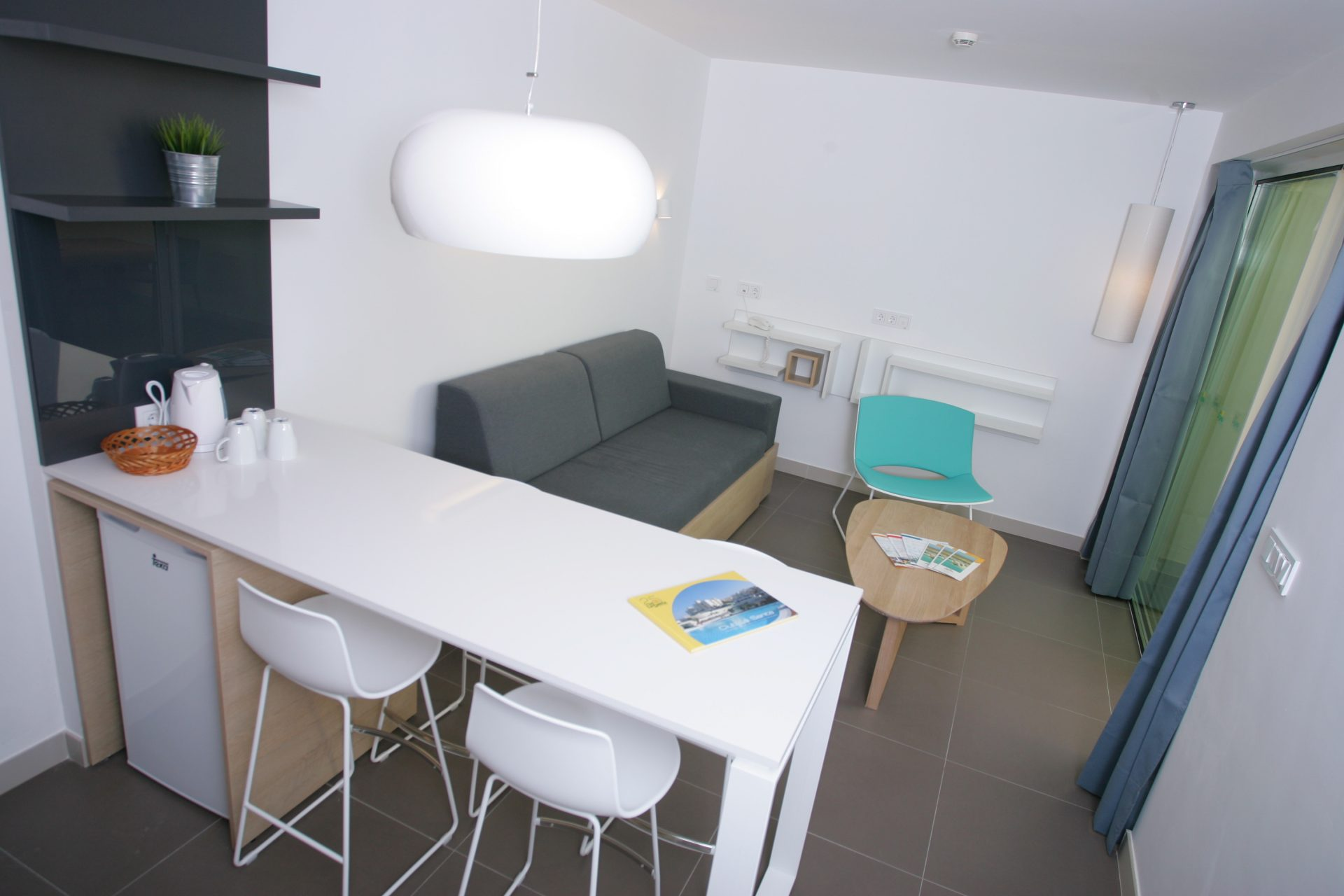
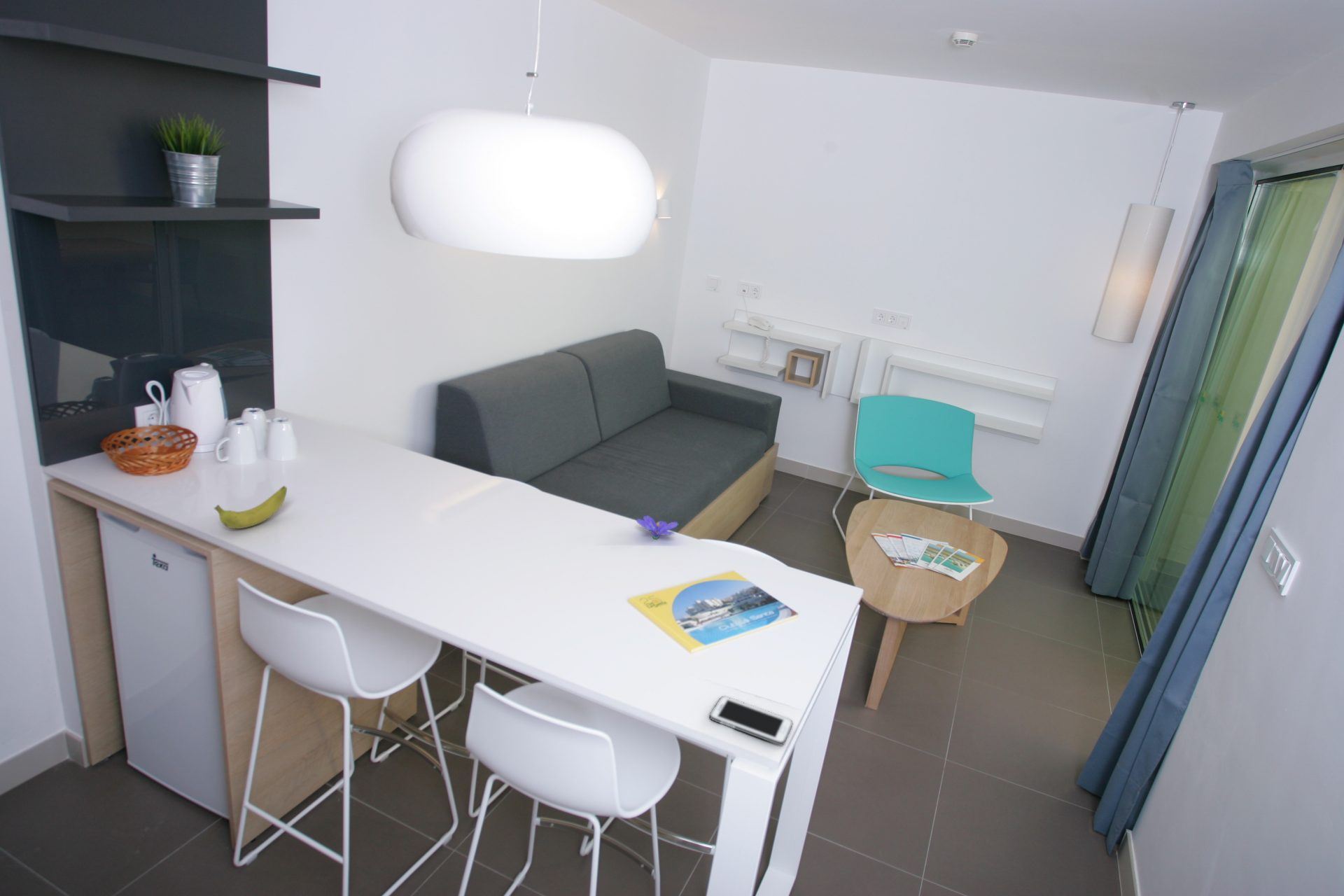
+ flower (656, 529)
+ banana (252, 510)
+ cell phone (751, 720)
